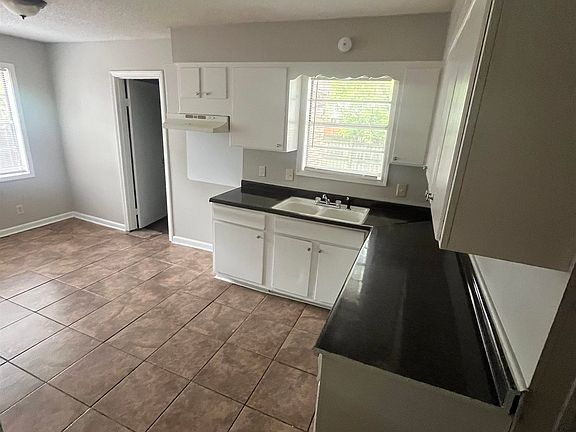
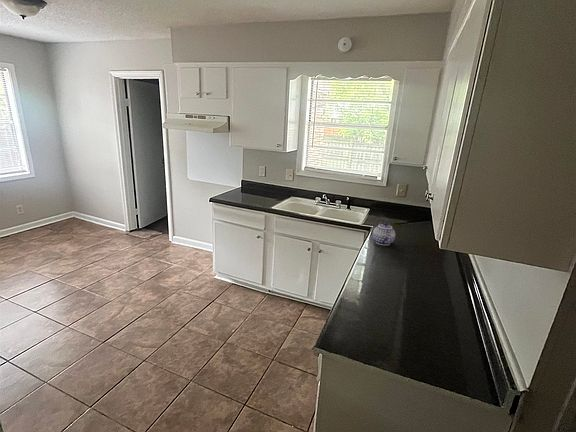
+ teapot (384, 232)
